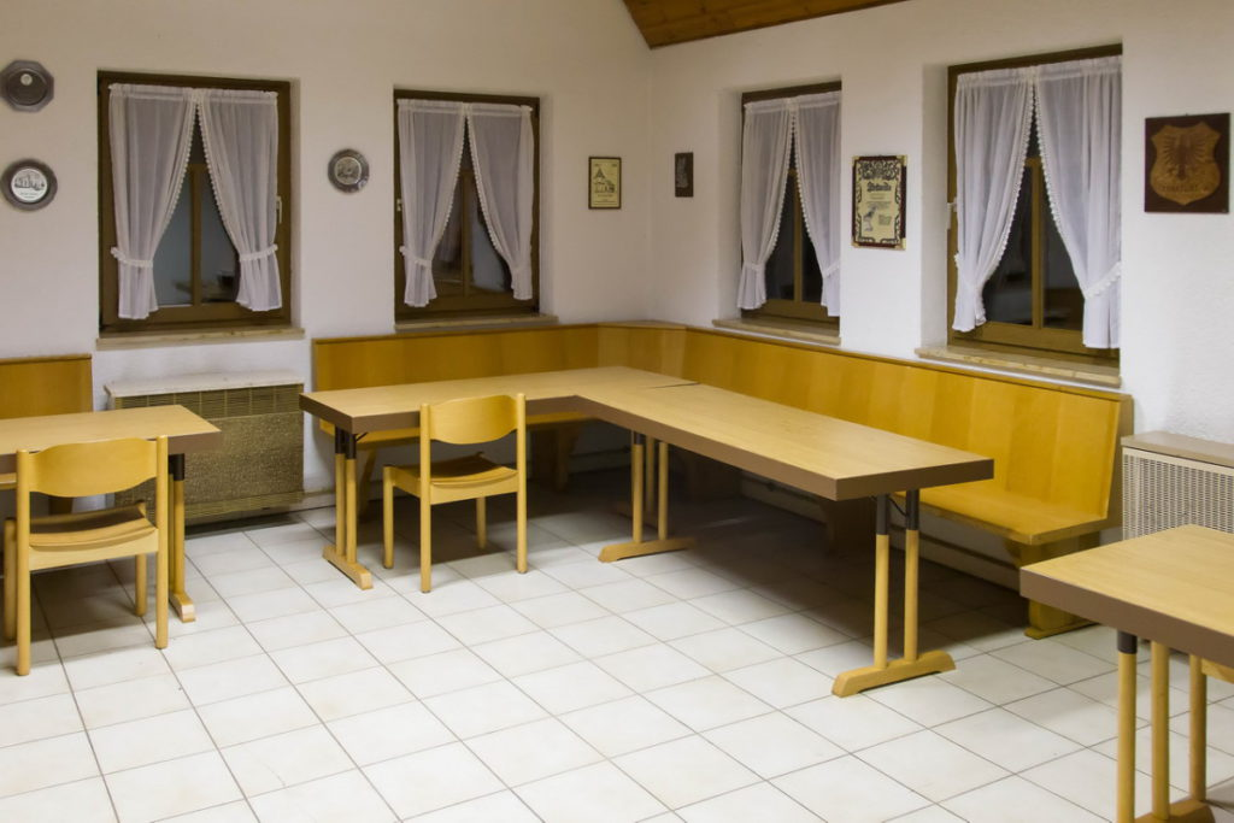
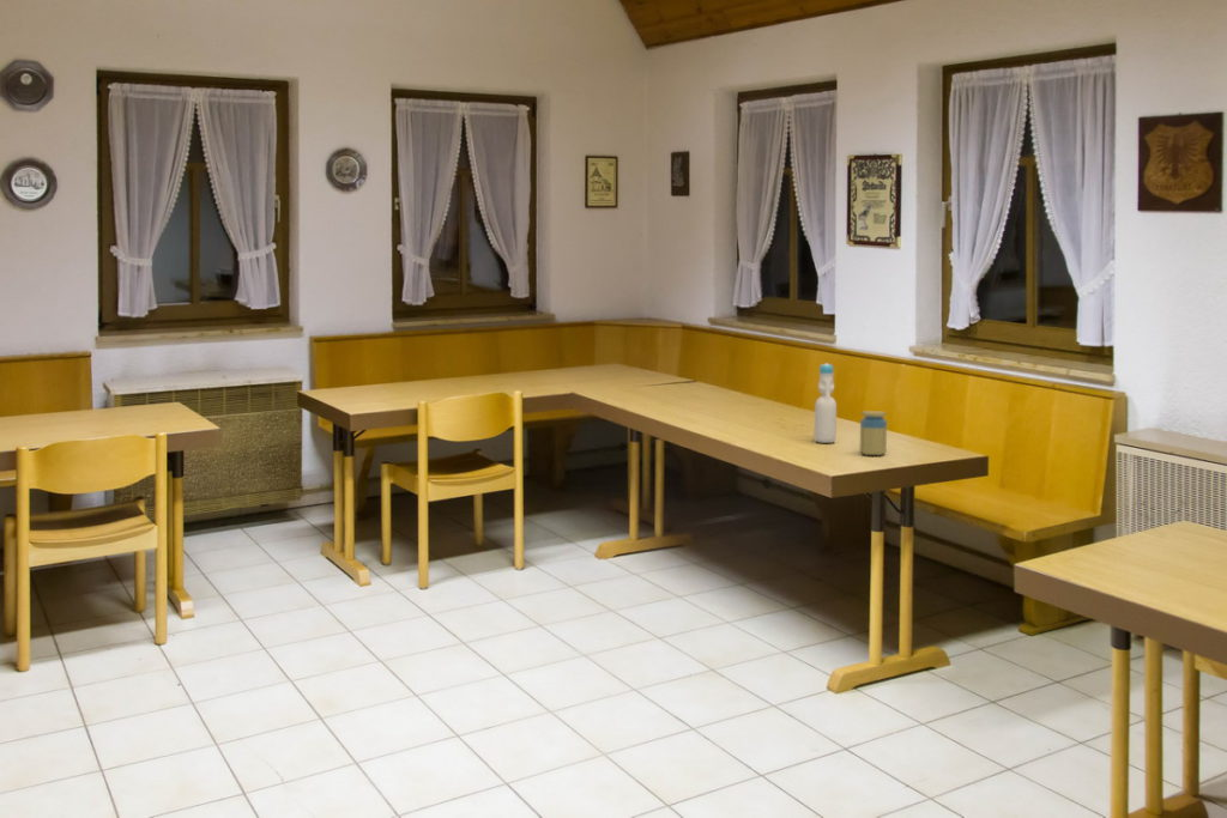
+ jar (872, 432)
+ bottle (826, 402)
